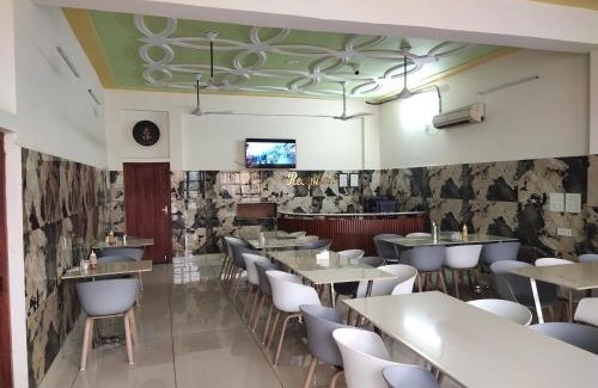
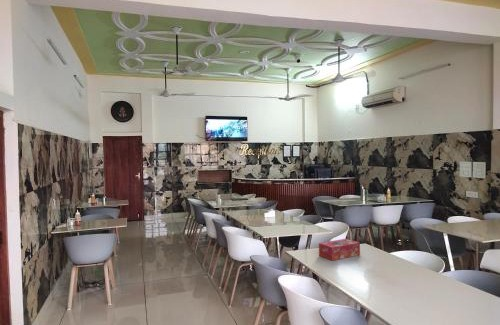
+ tissue box (339, 249)
